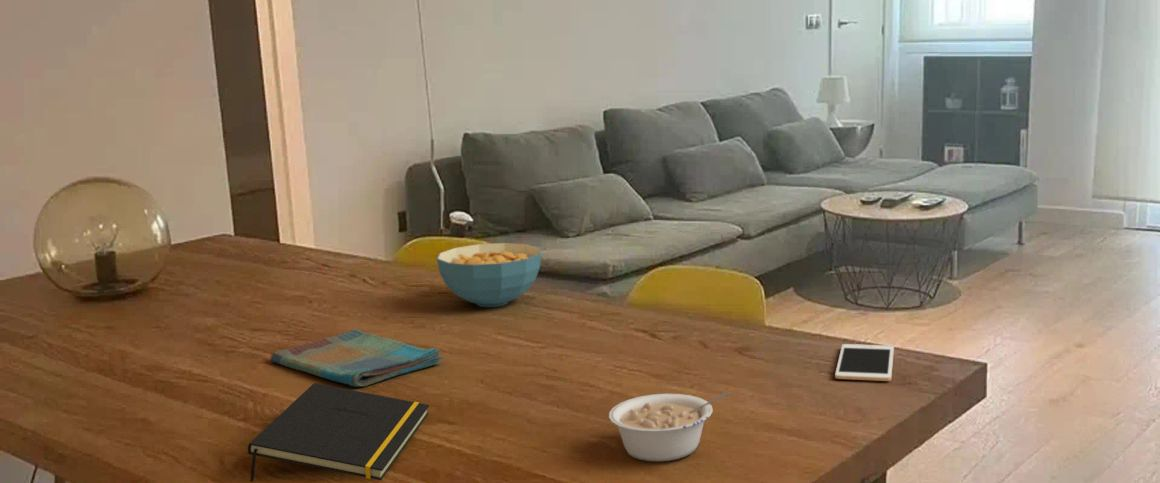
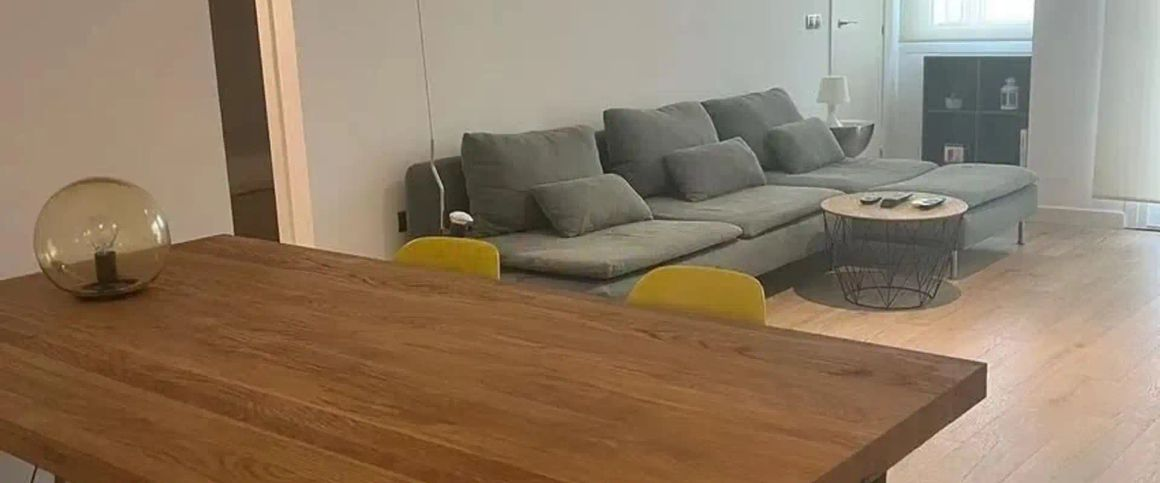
- legume (663, 424)
- cereal bowl (490, 278)
- cell phone (865, 361)
- dish towel (354, 355)
- notepad (344, 427)
